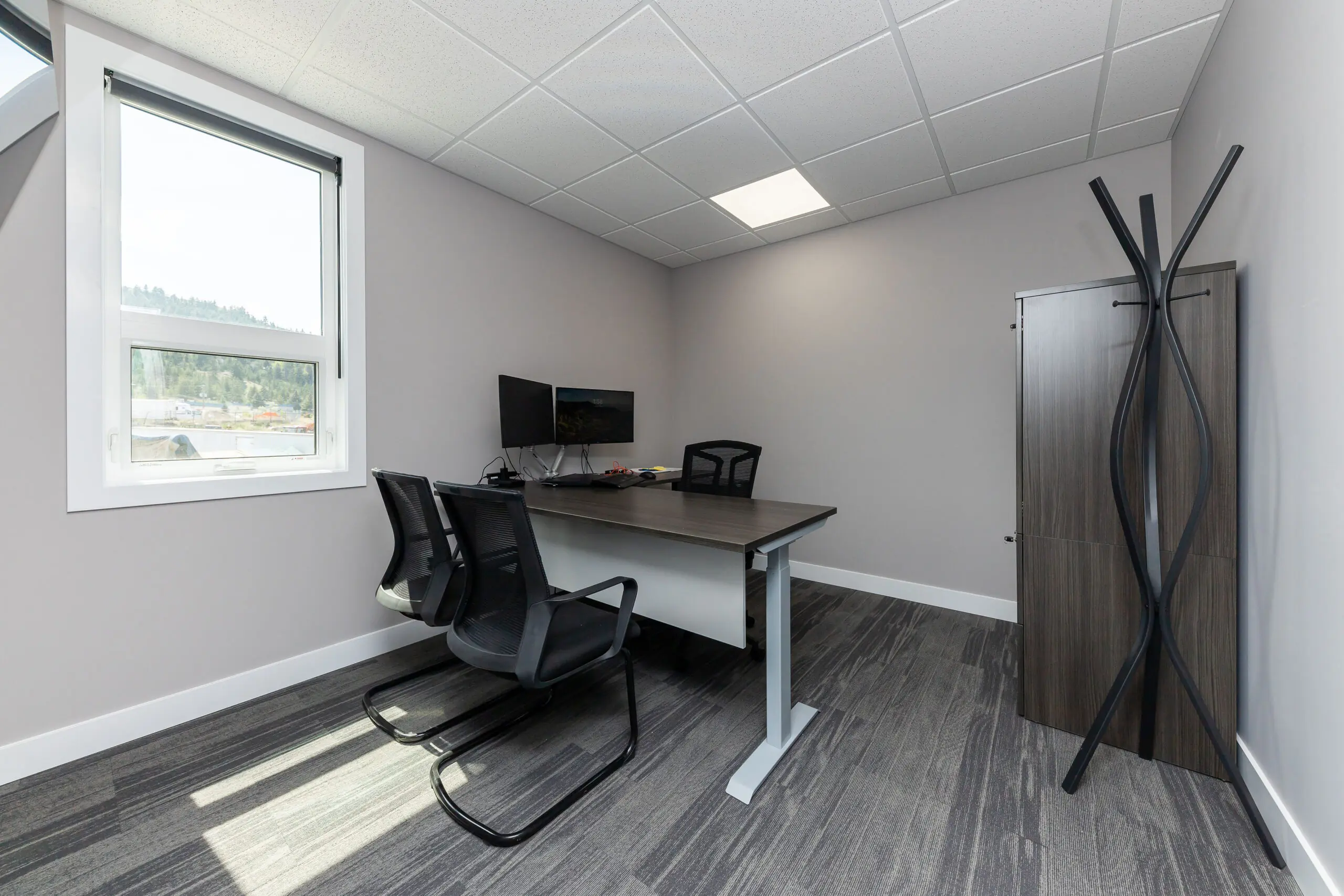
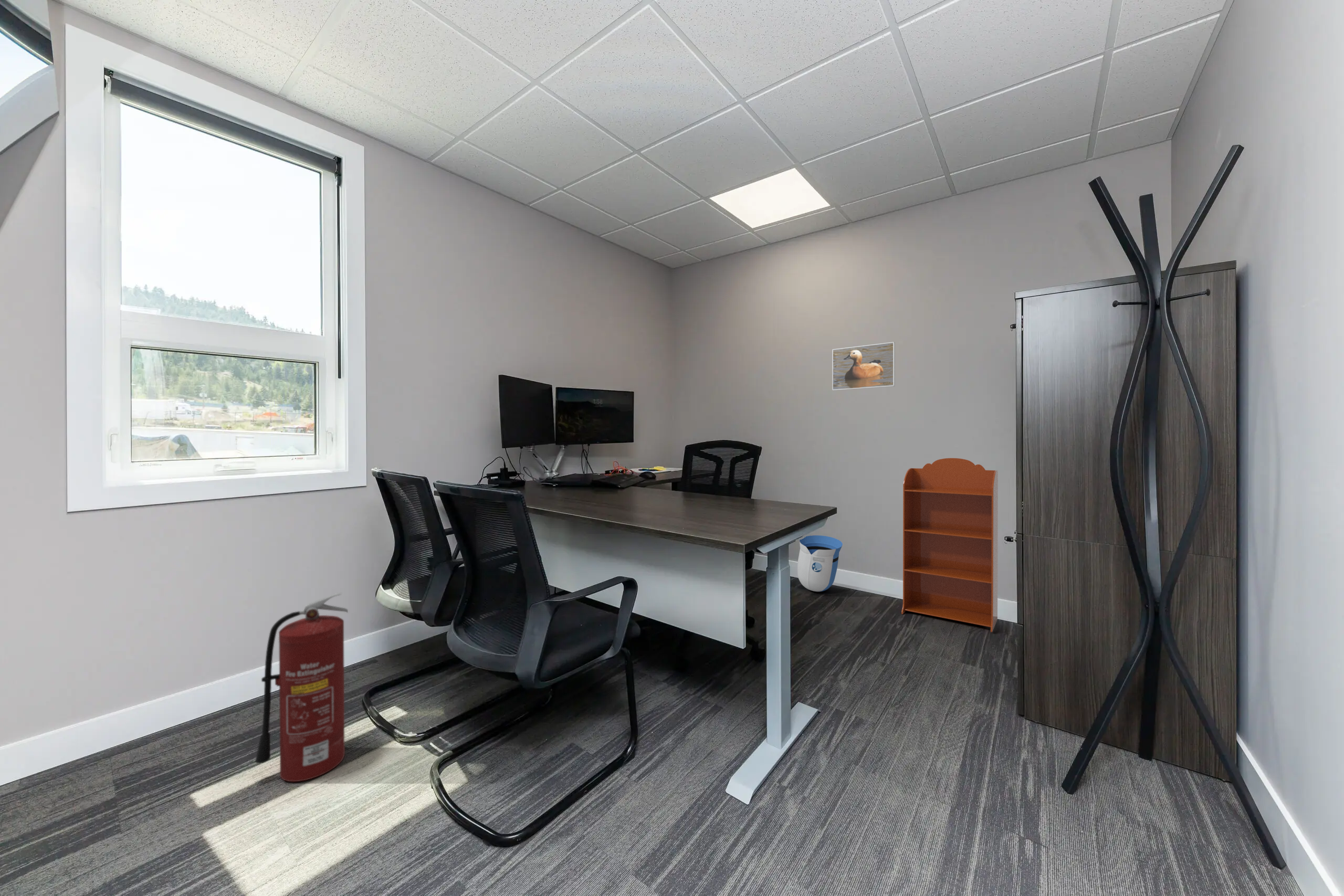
+ sun visor (820, 565)
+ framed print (863, 367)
+ fire extinguisher (303, 682)
+ bookcase (949, 537)
